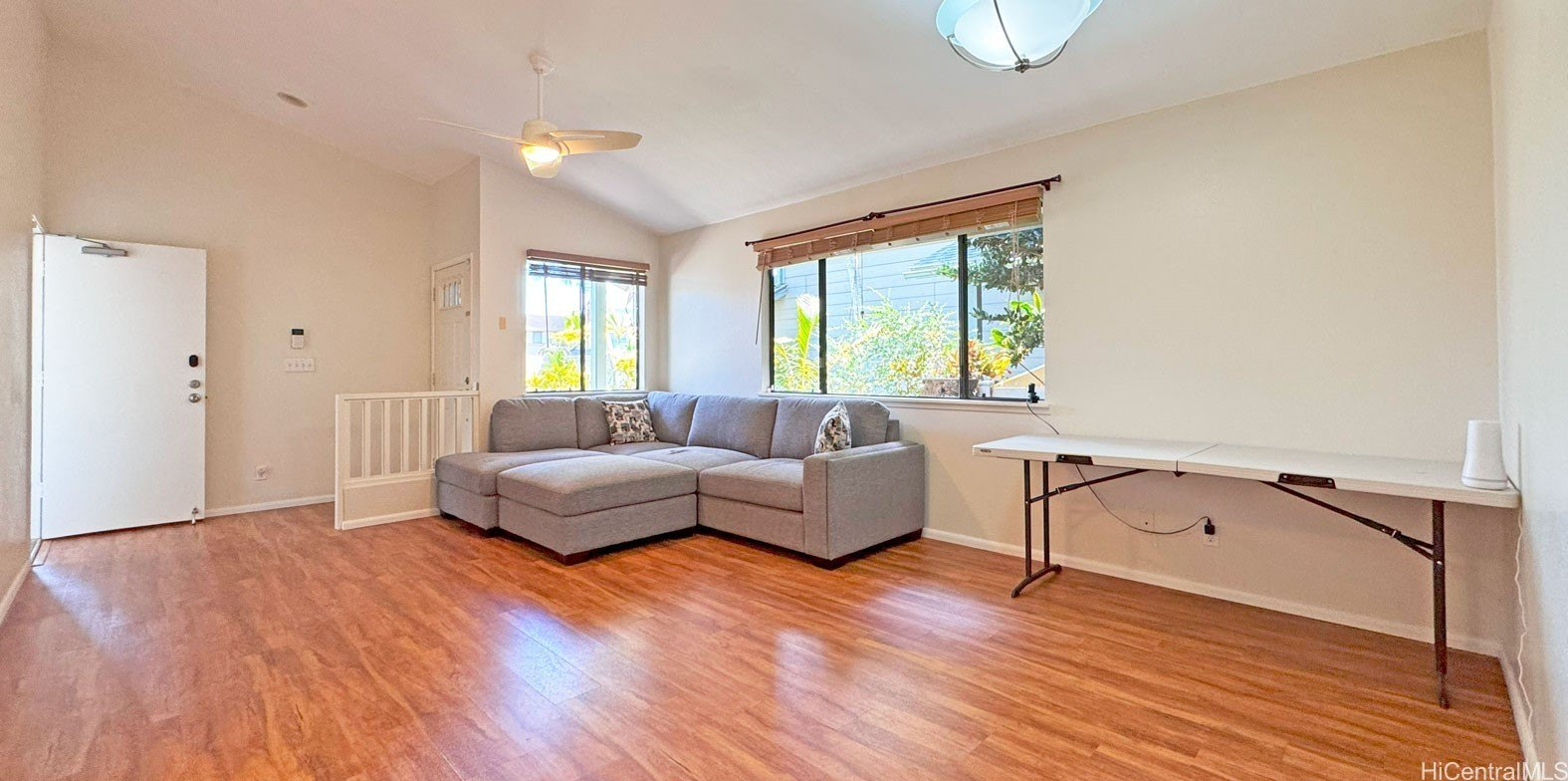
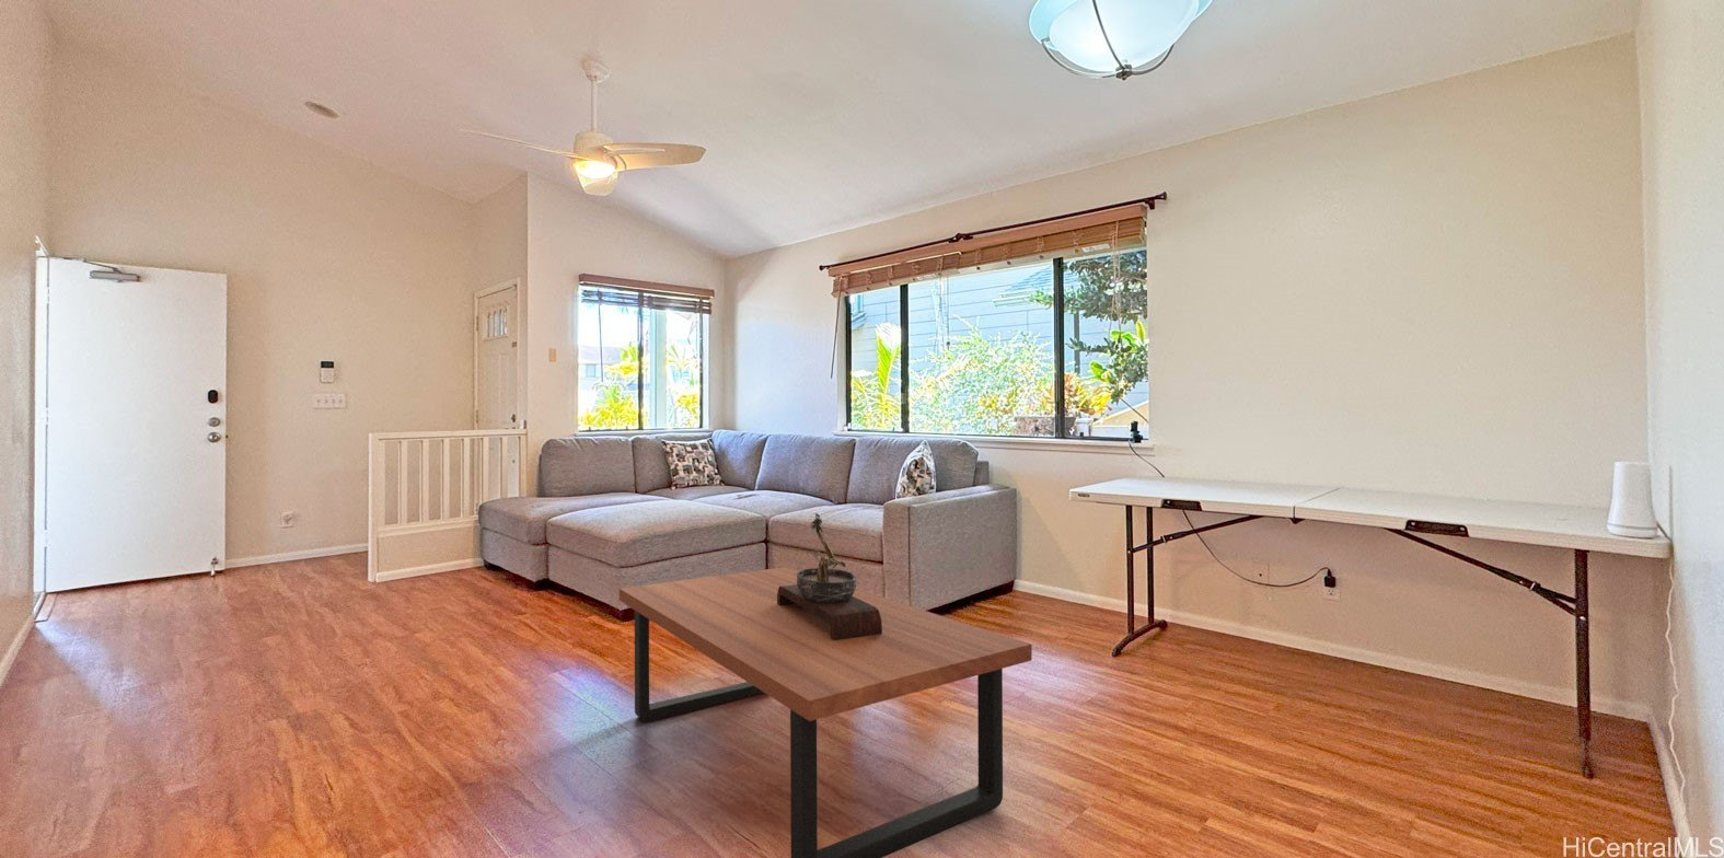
+ coffee table (794, 684)
+ bonsai tree (826, 564)
